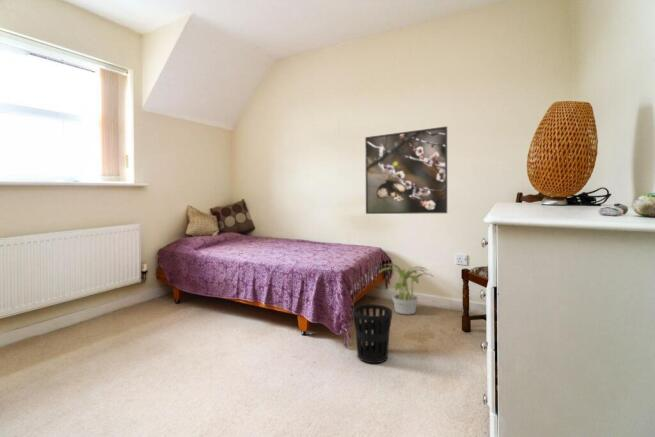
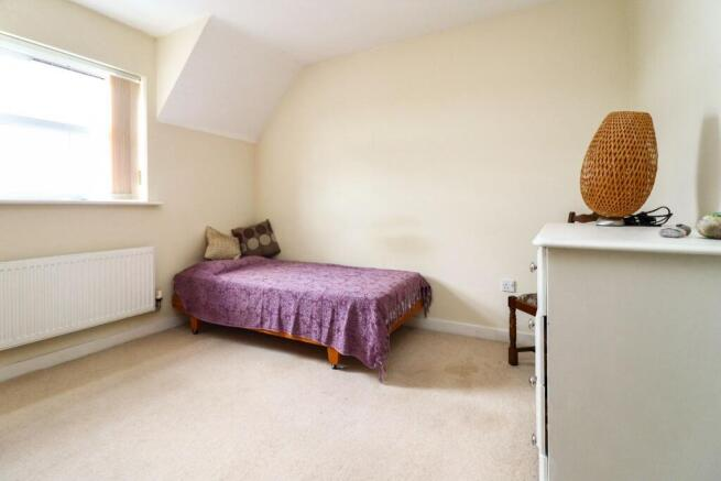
- potted plant (405, 288)
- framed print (403, 173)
- wastebasket (371, 332)
